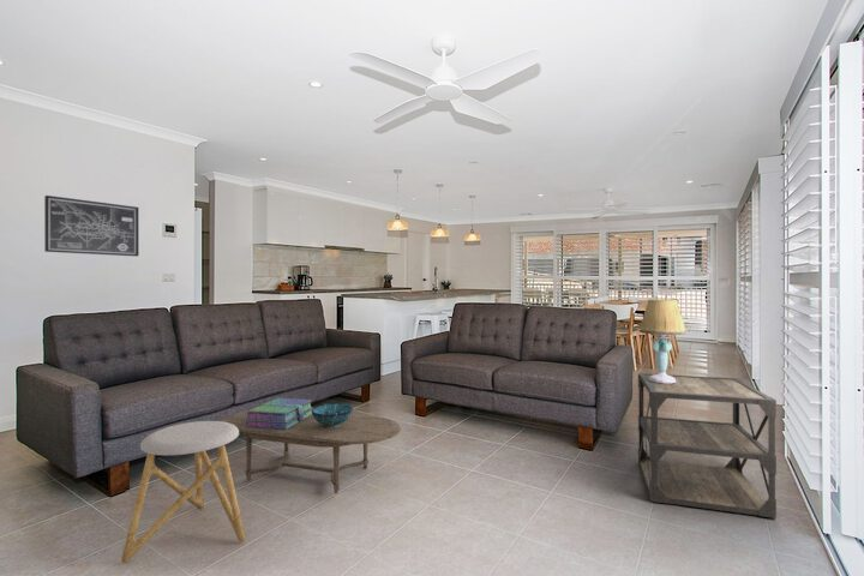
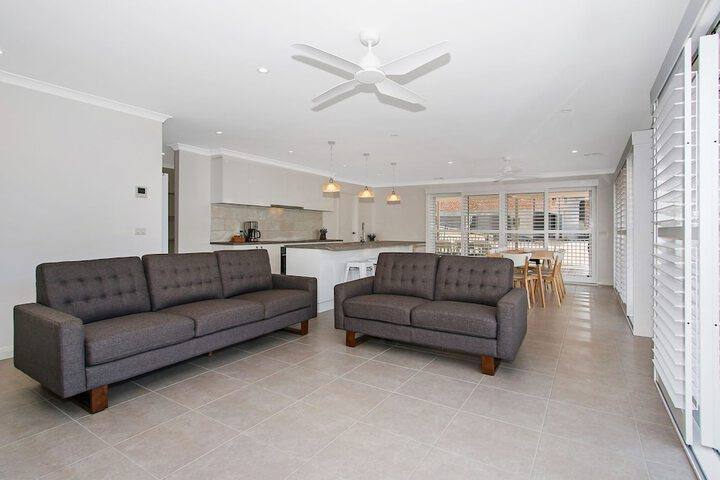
- stack of books (281, 412)
- table lamp (661, 340)
- wall art (94, 228)
- decorative bowl (331, 416)
- side table (697, 434)
- coffee table (308, 445)
- stool (182, 487)
